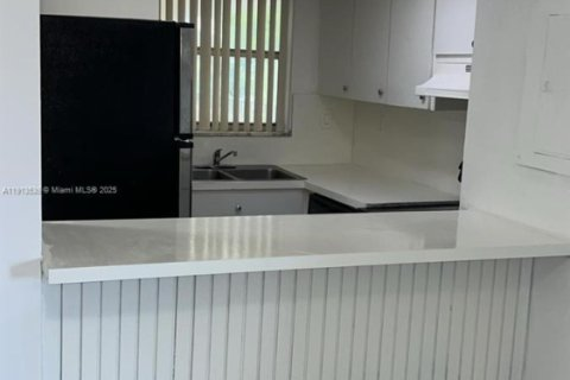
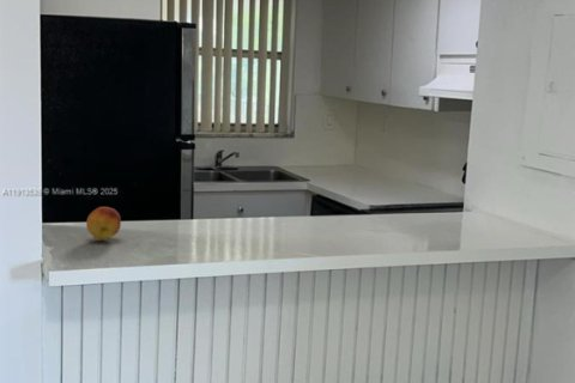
+ fruit (103, 223)
